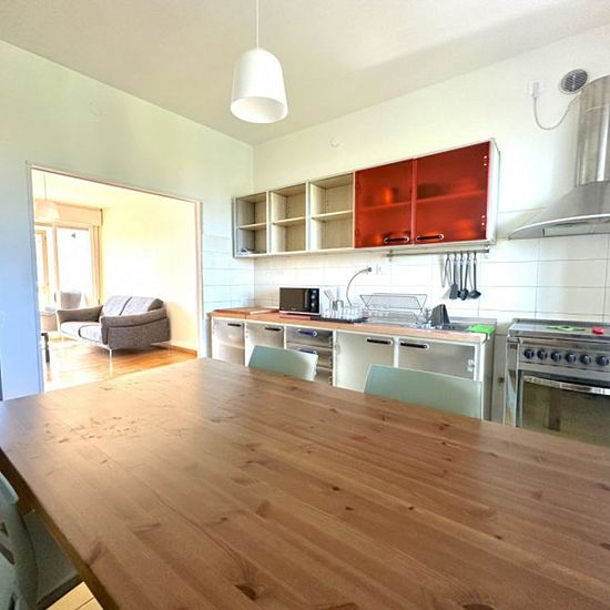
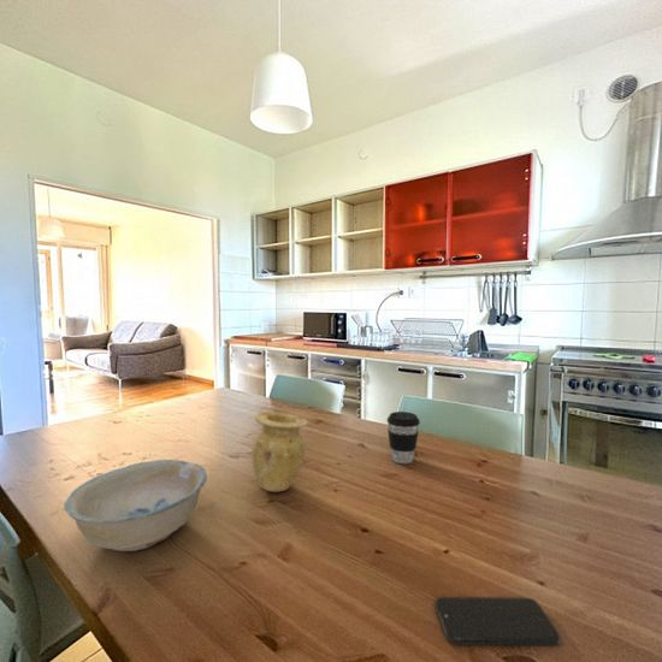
+ coffee cup (402, 437)
+ smartphone (493, 619)
+ vase (280, 450)
+ ceramic bowl (141, 507)
